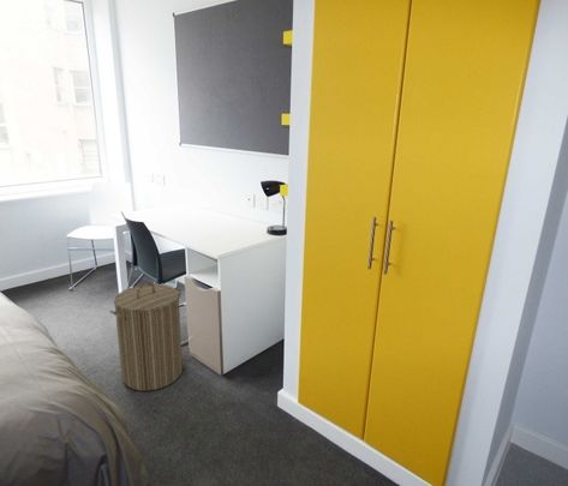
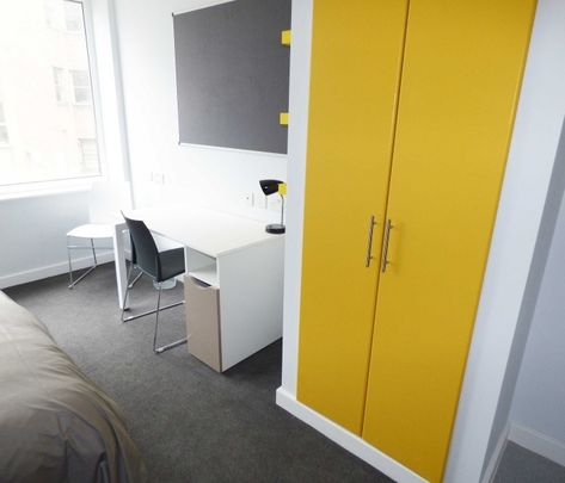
- laundry hamper (149, 329)
